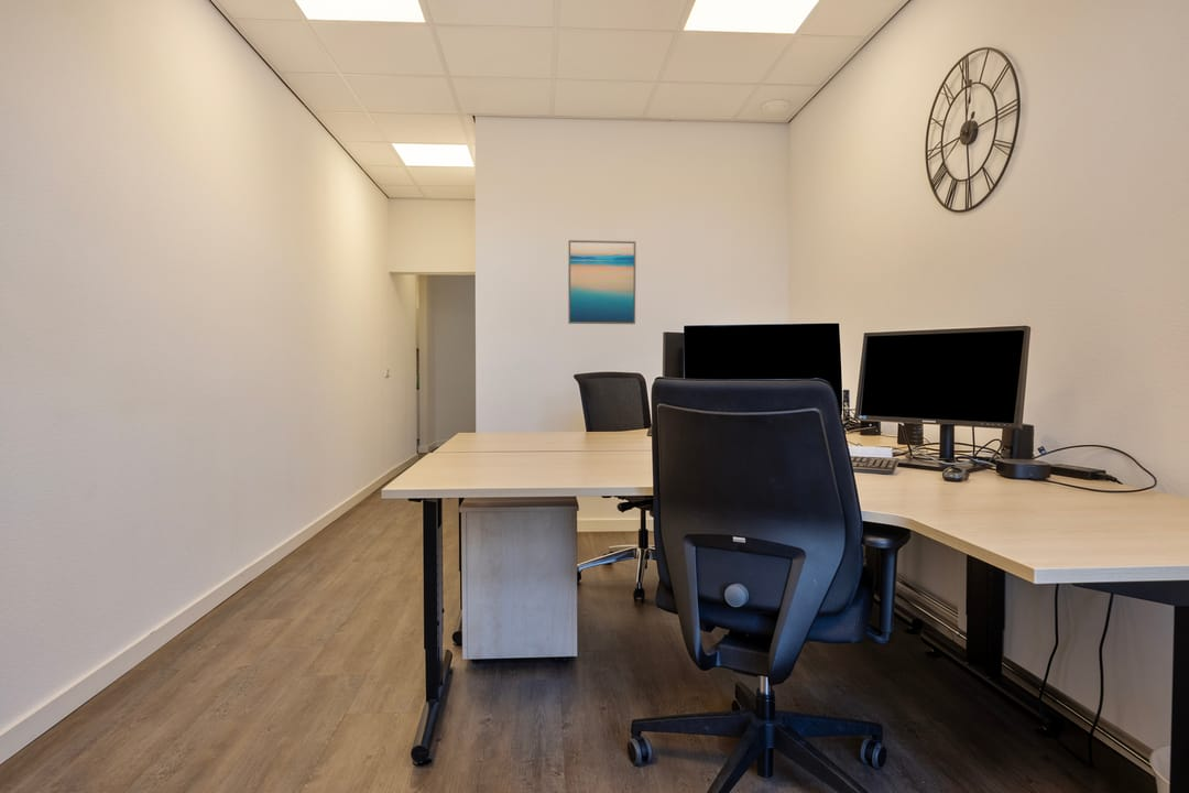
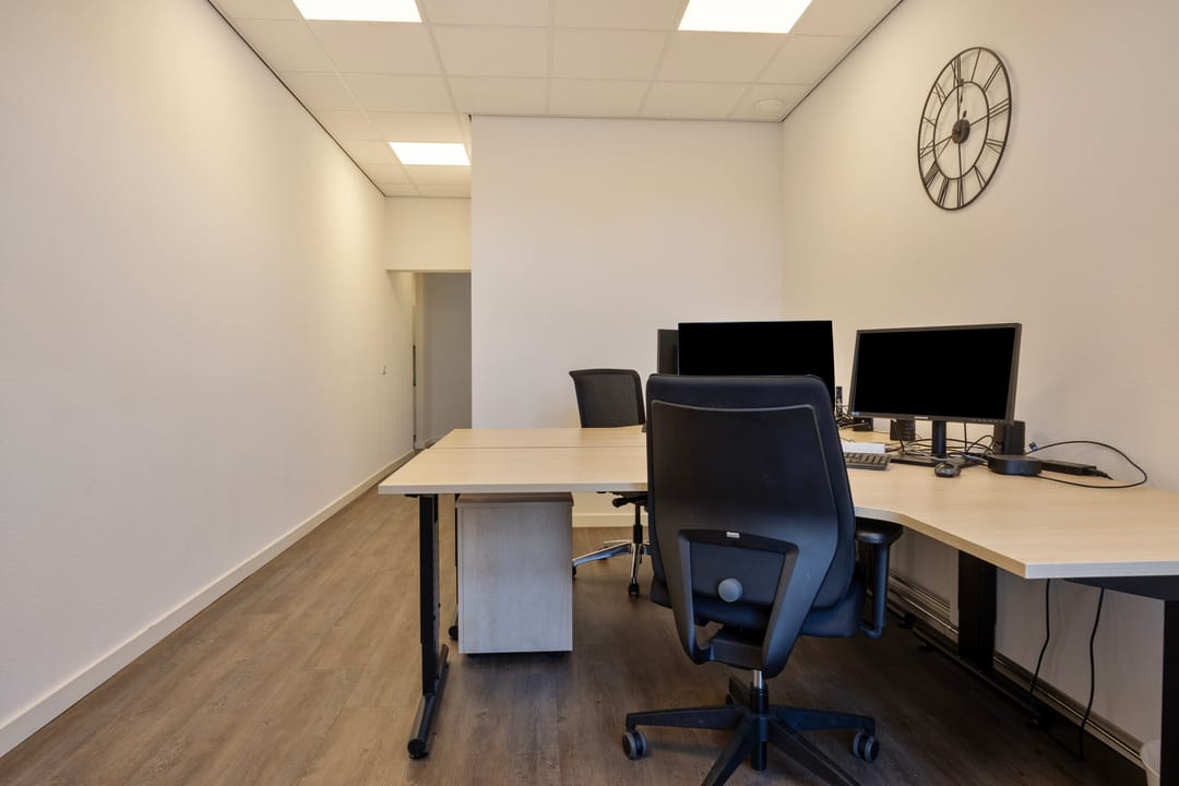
- wall art (601, 282)
